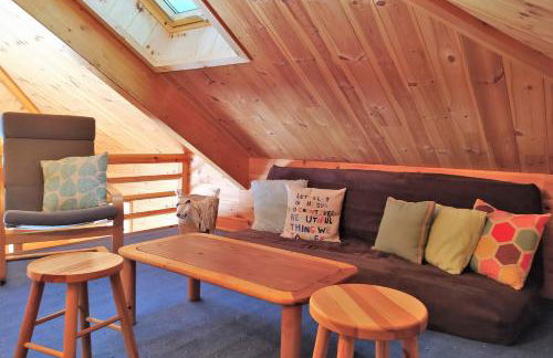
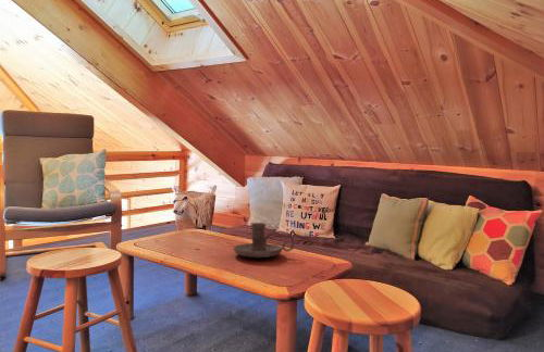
+ candle holder (263, 239)
